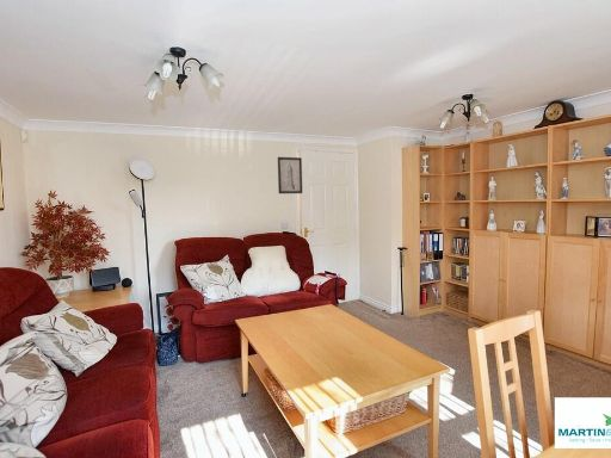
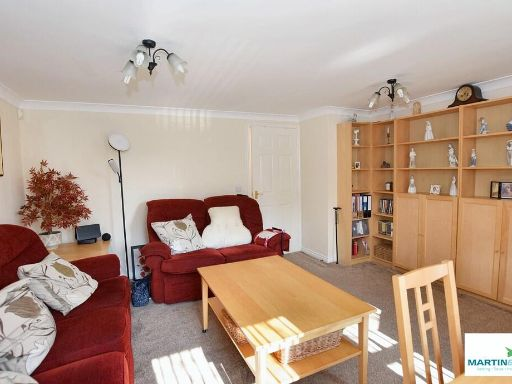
- wall art (290, 175)
